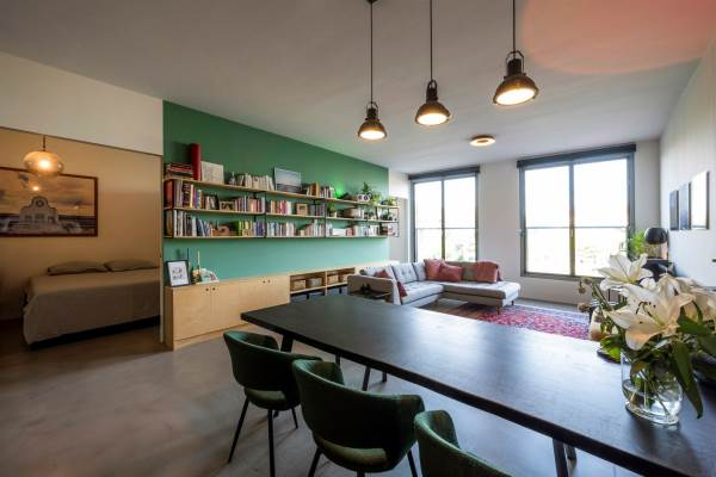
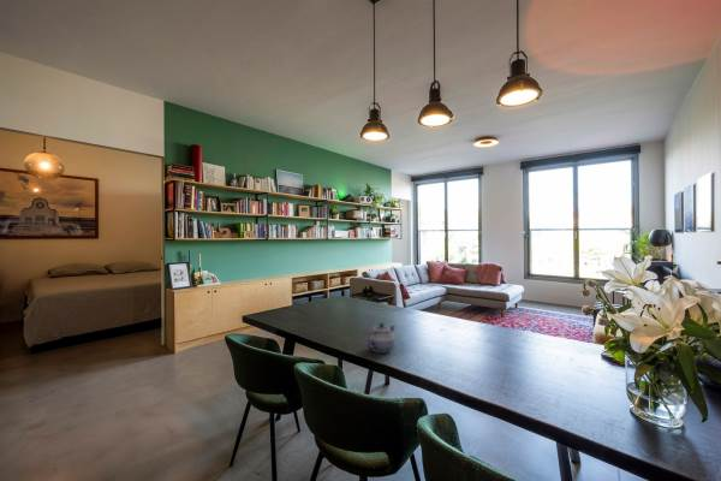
+ teapot (381, 335)
